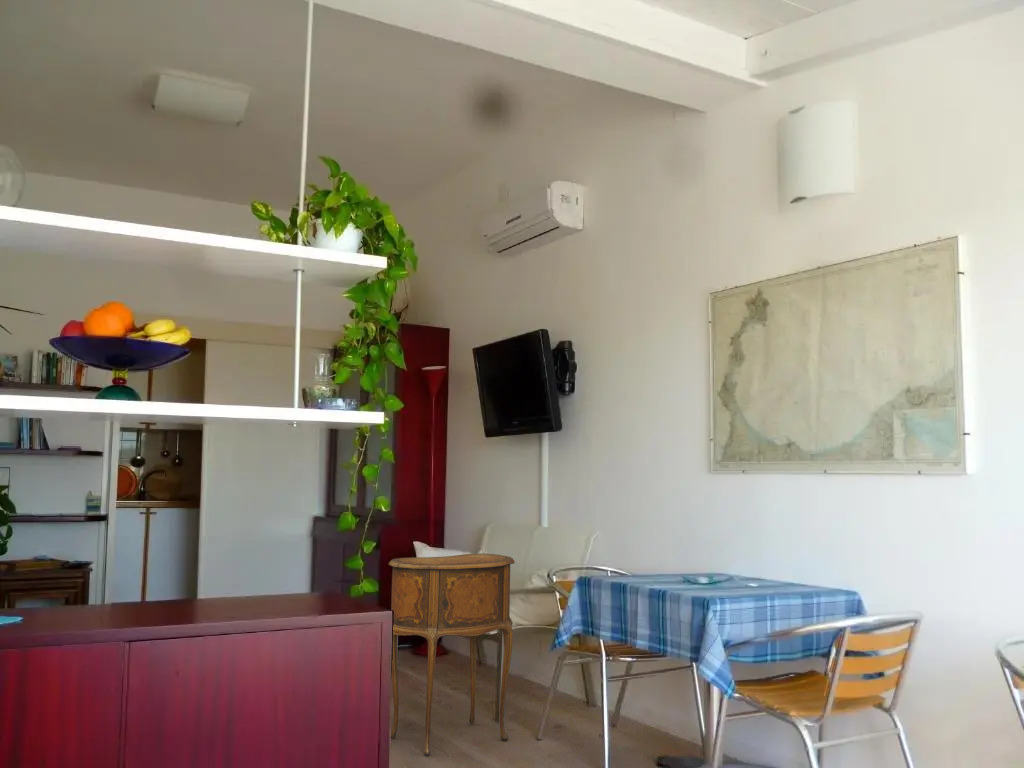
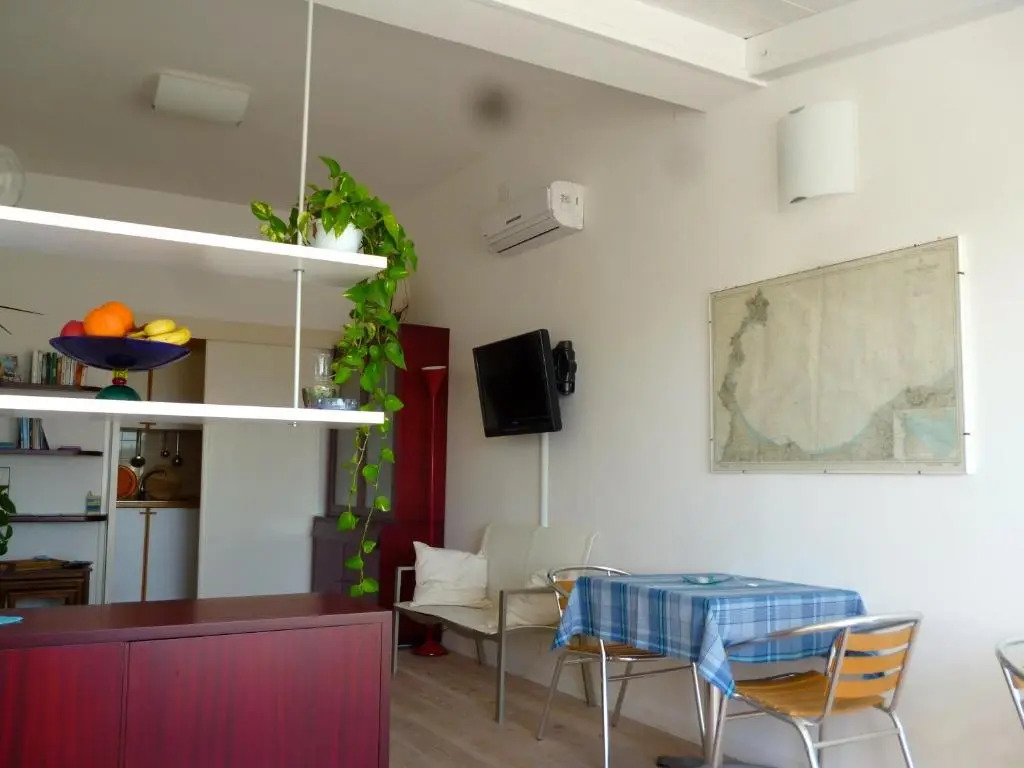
- side table (453, 635)
